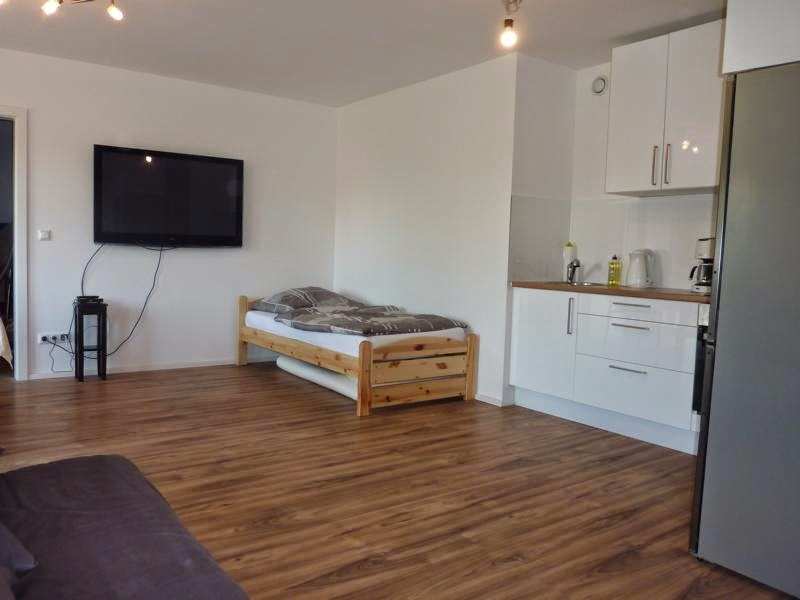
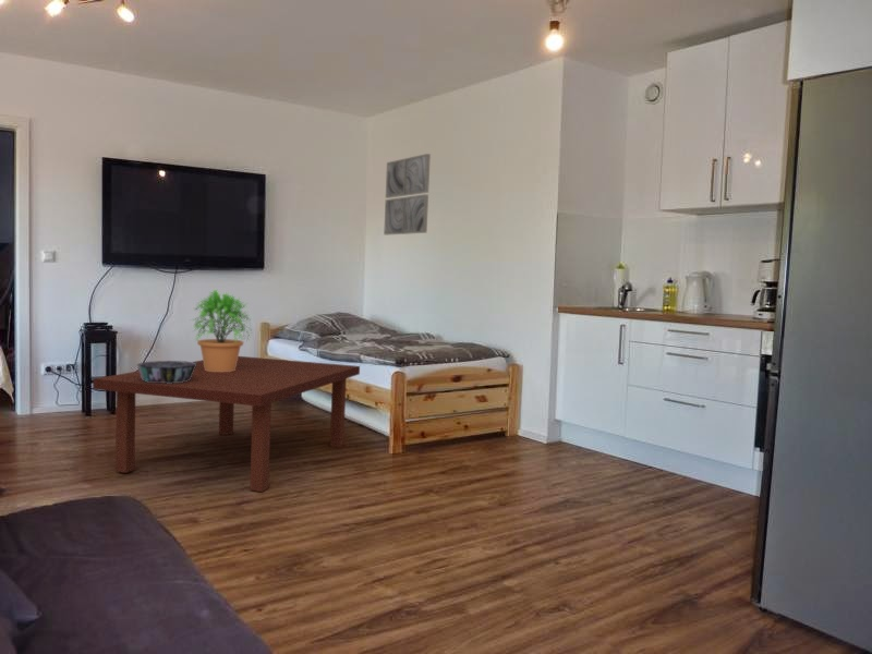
+ potted plant (221, 328)
+ decorative bowl (167, 372)
+ wall art (404, 195)
+ coffee table (232, 414)
